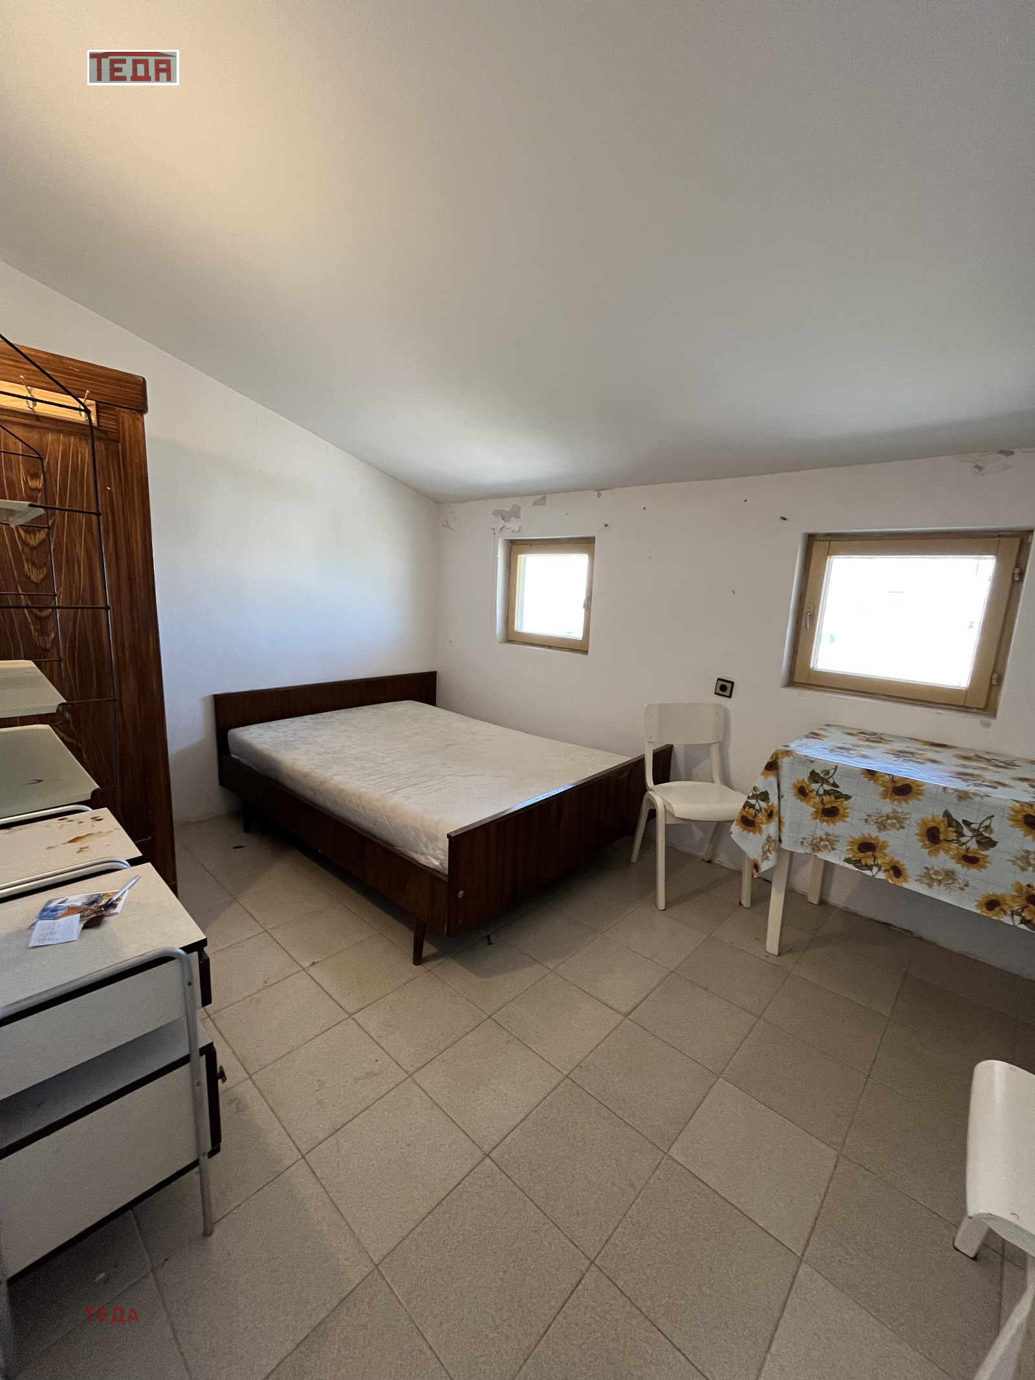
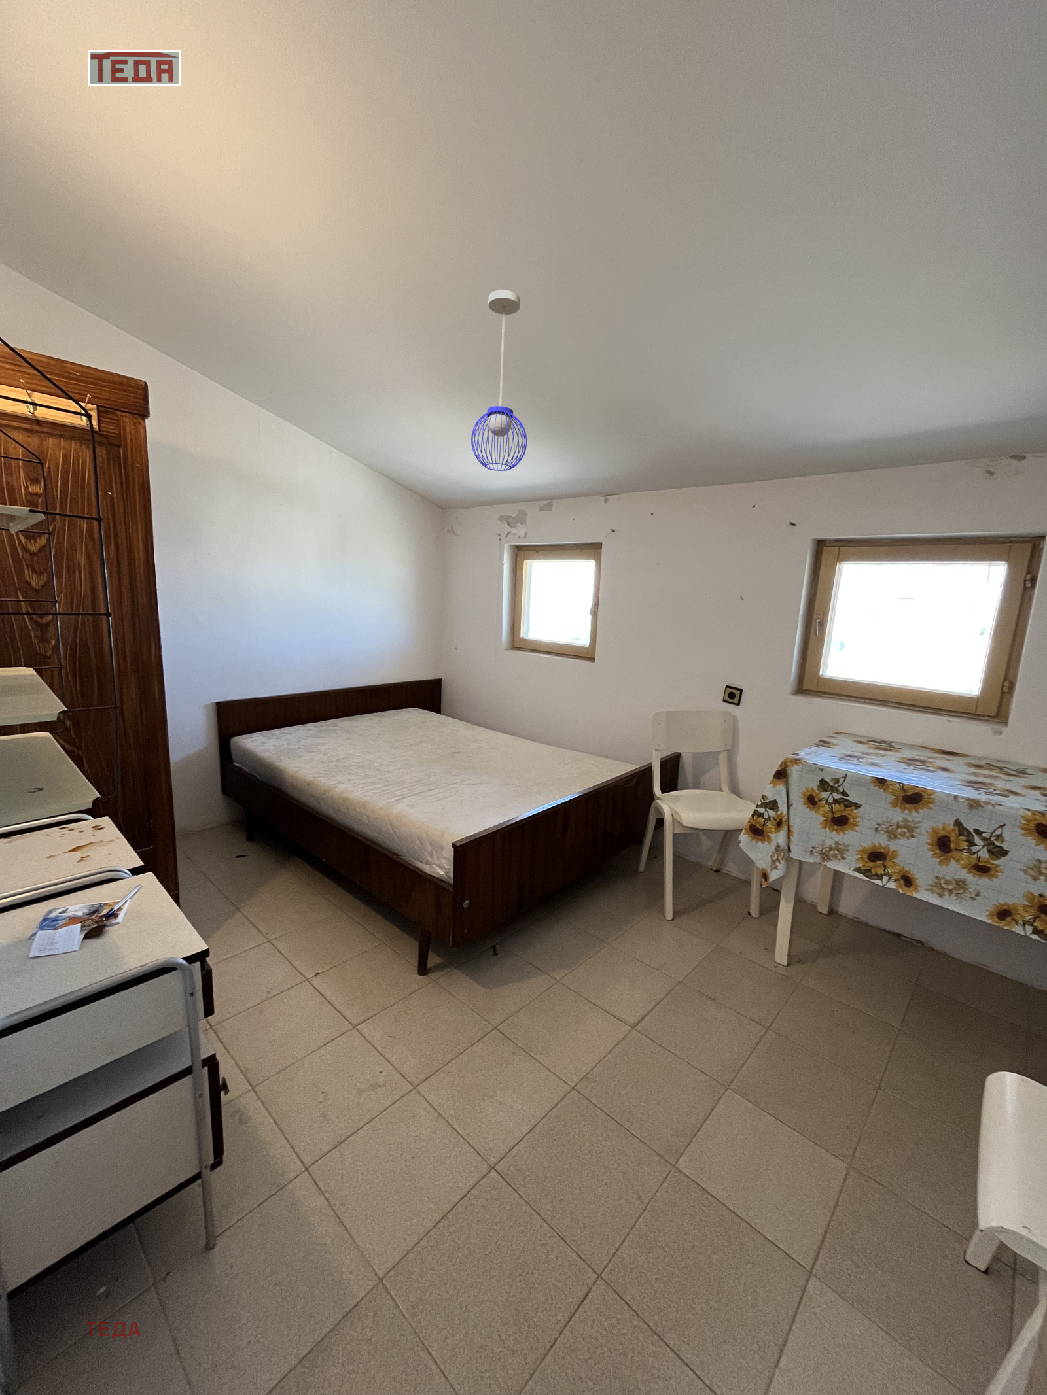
+ pendant light (500, 385)
